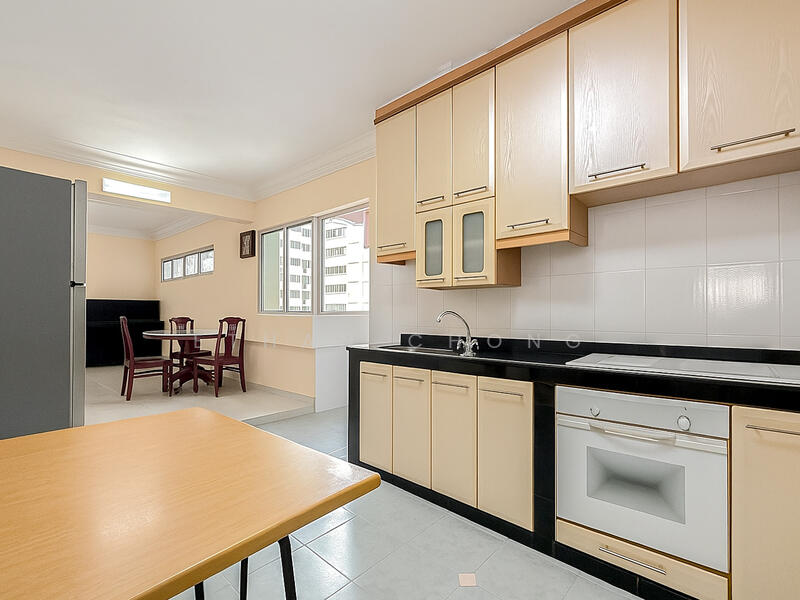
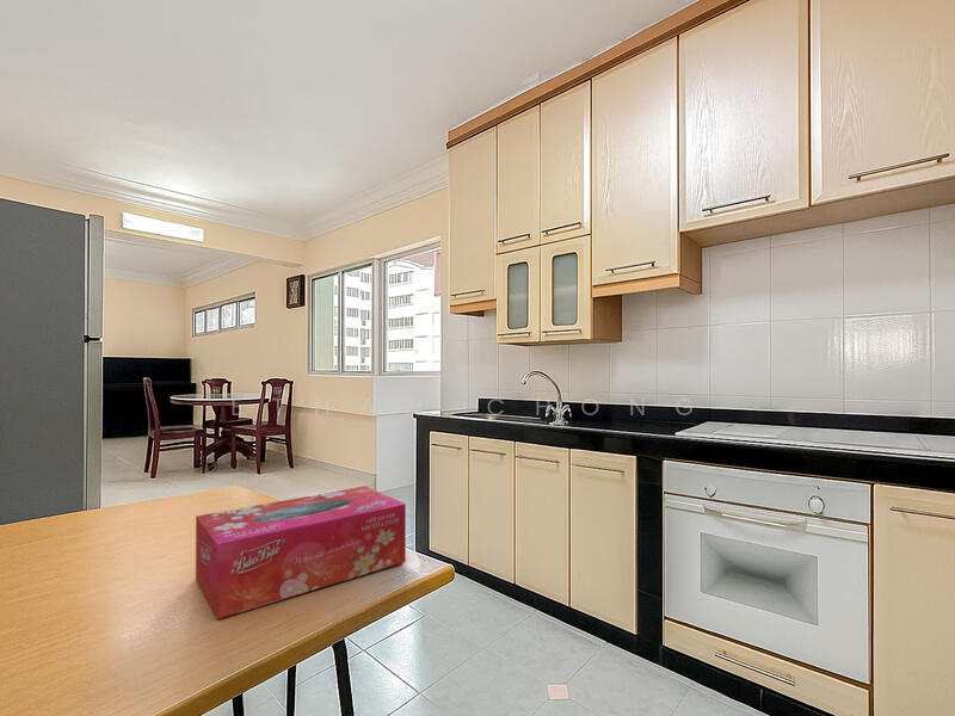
+ tissue box (304, 539)
